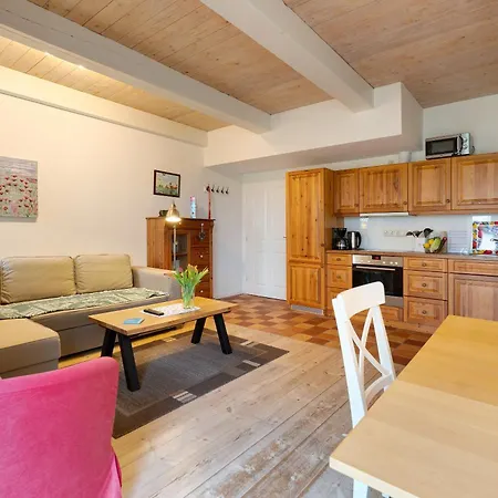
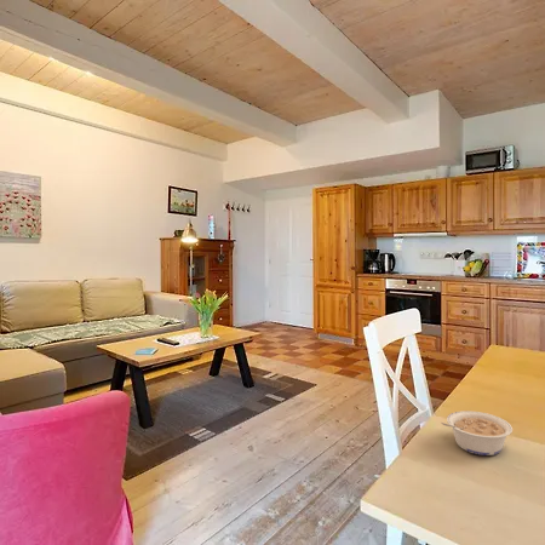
+ legume (477, 432)
